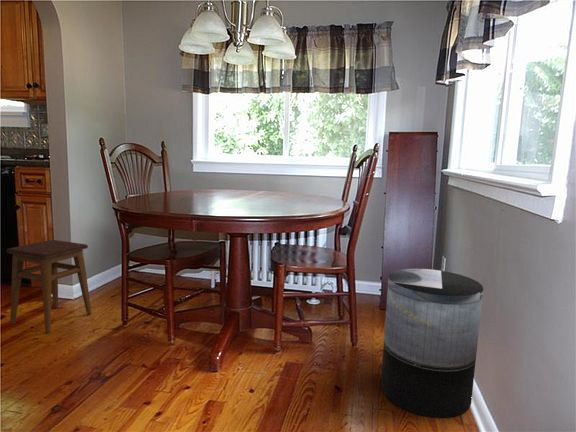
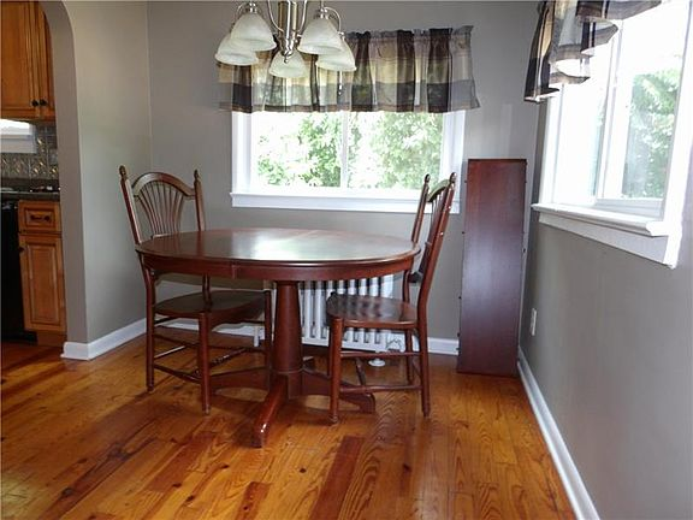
- stool (50, 283)
- trash can (429, 337)
